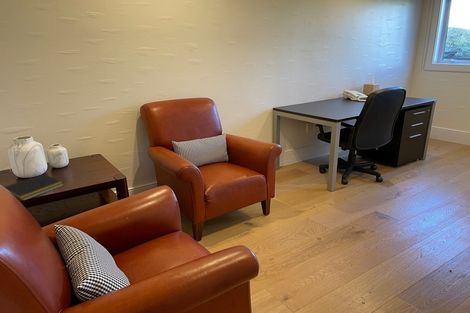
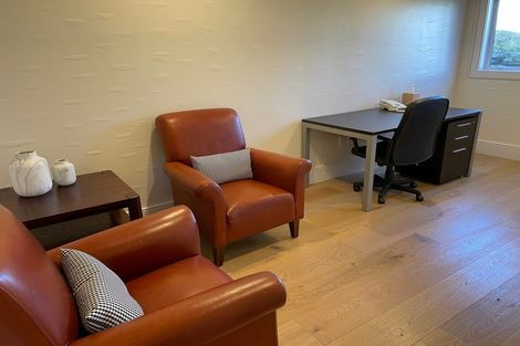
- notepad (34, 186)
